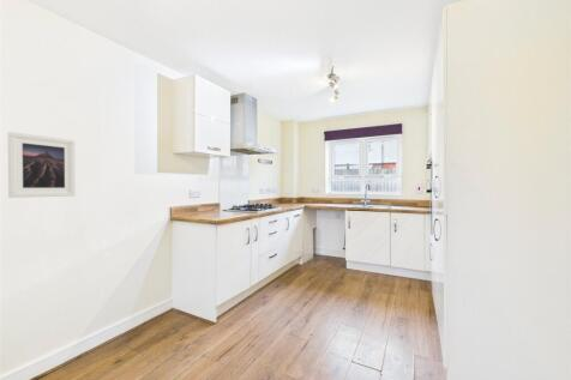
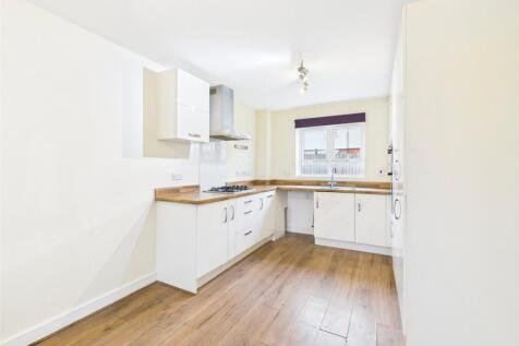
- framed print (44, 167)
